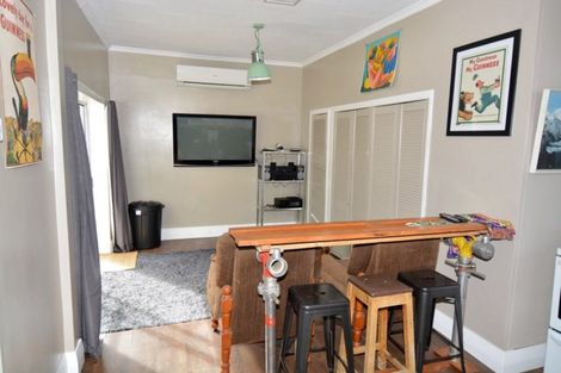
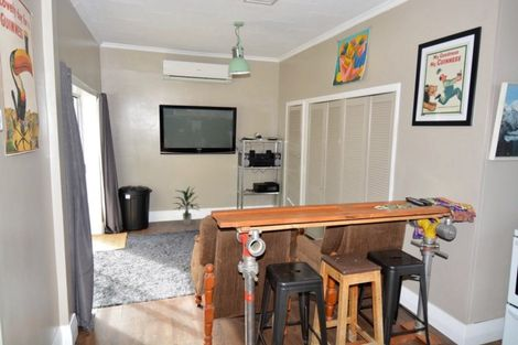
+ indoor plant (186, 205)
